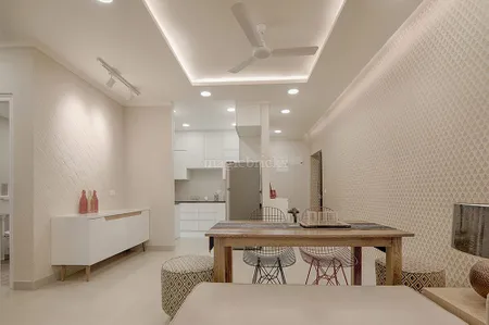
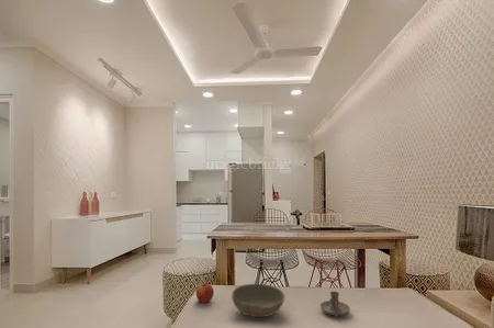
+ apple (204, 291)
+ bowl (258, 302)
+ candle holder (335, 304)
